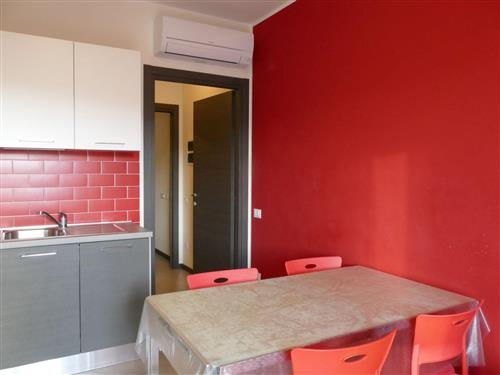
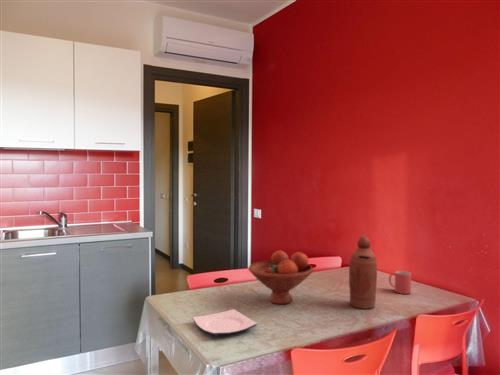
+ fruit bowl (280, 277)
+ bottle (362, 270)
+ mug (399, 281)
+ plate (224, 323)
